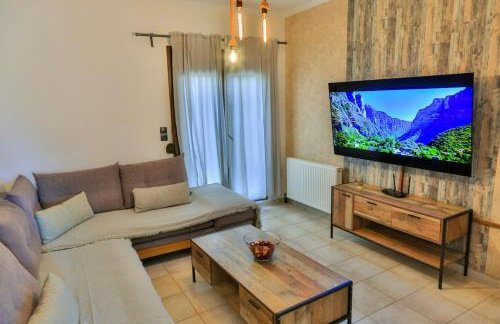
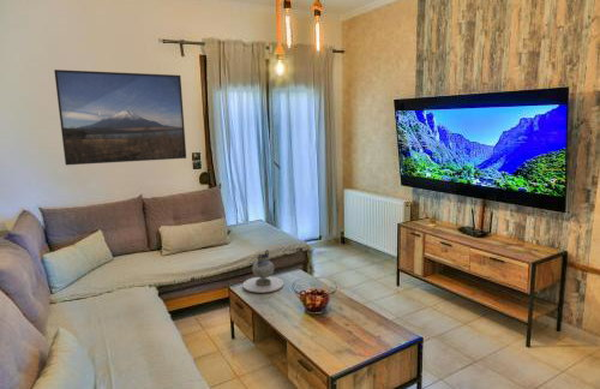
+ decorative vase (262, 268)
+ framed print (125, 118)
